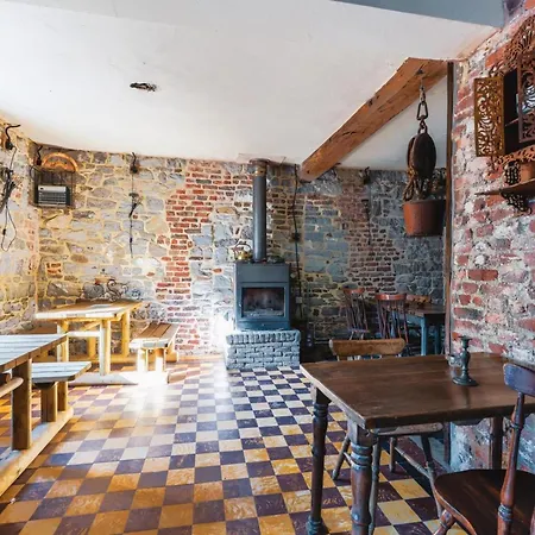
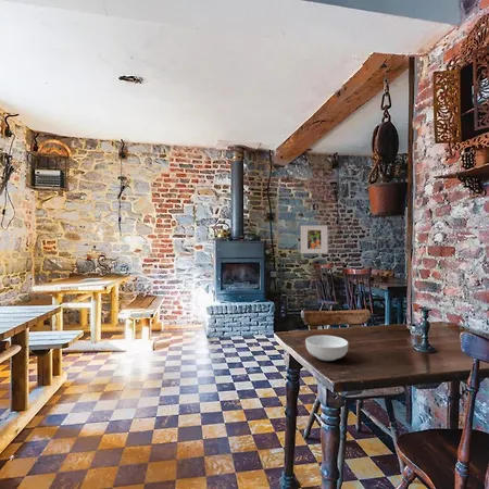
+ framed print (314, 239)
+ cereal bowl (326, 349)
